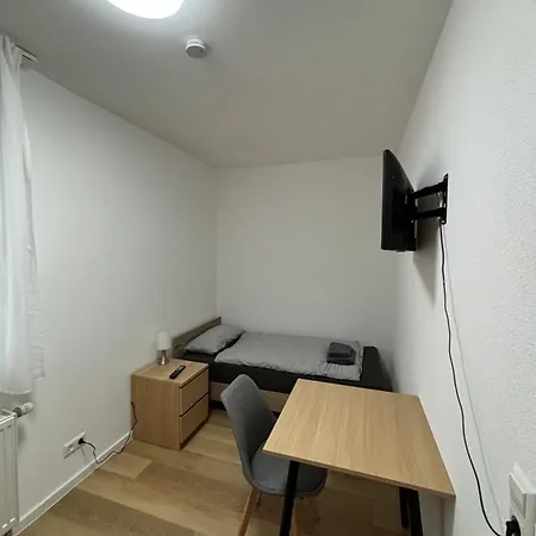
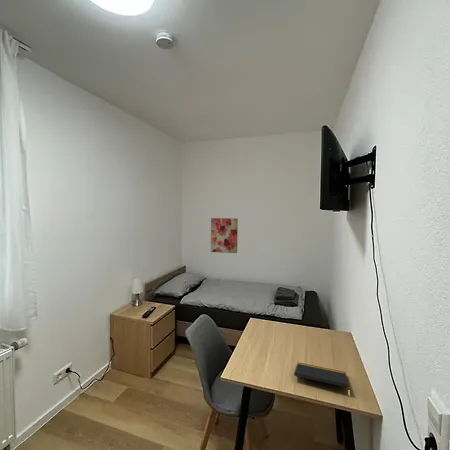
+ notepad (320, 373)
+ wall art (223, 235)
